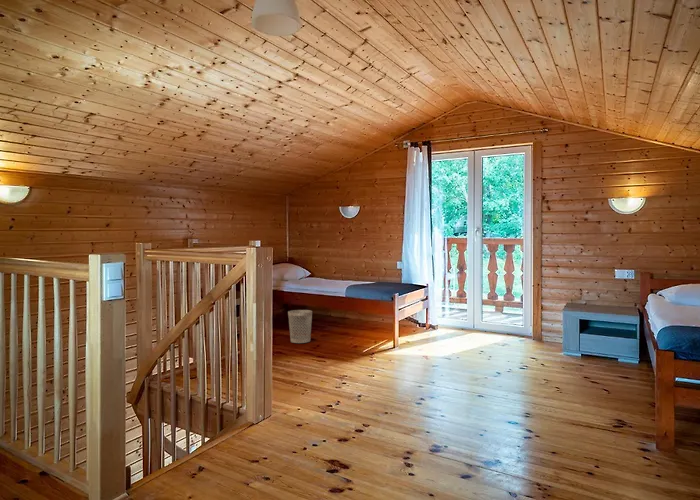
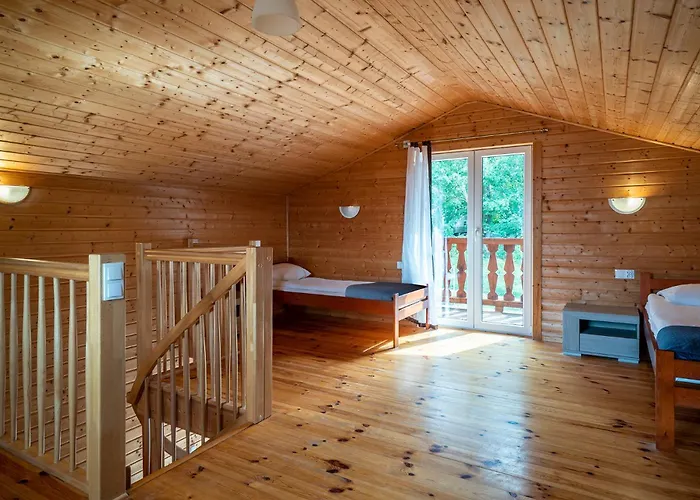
- wastebasket (299, 326)
